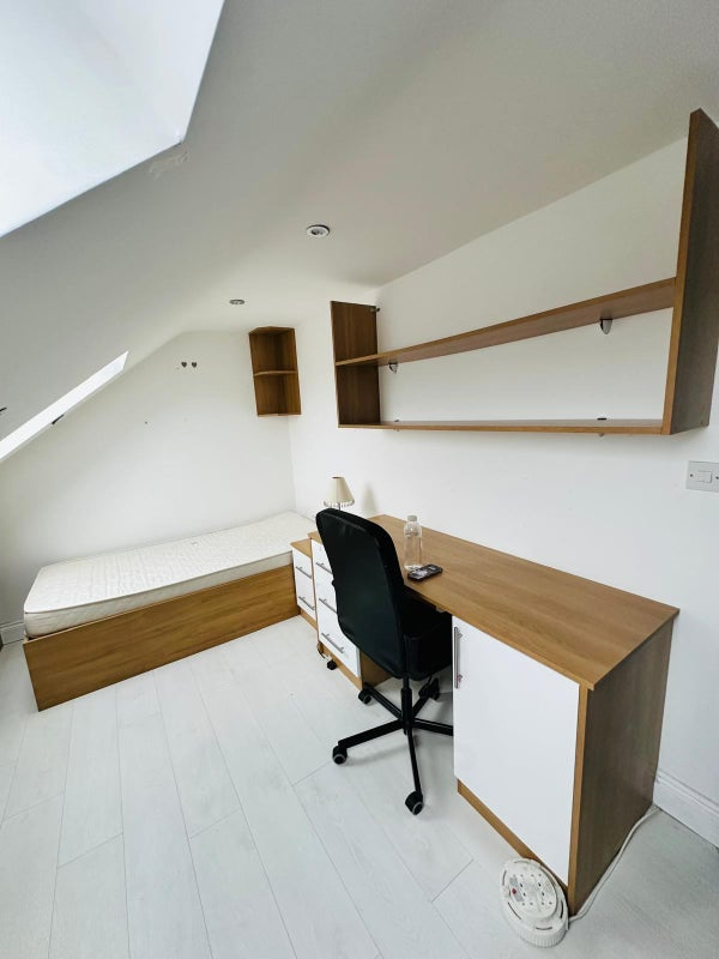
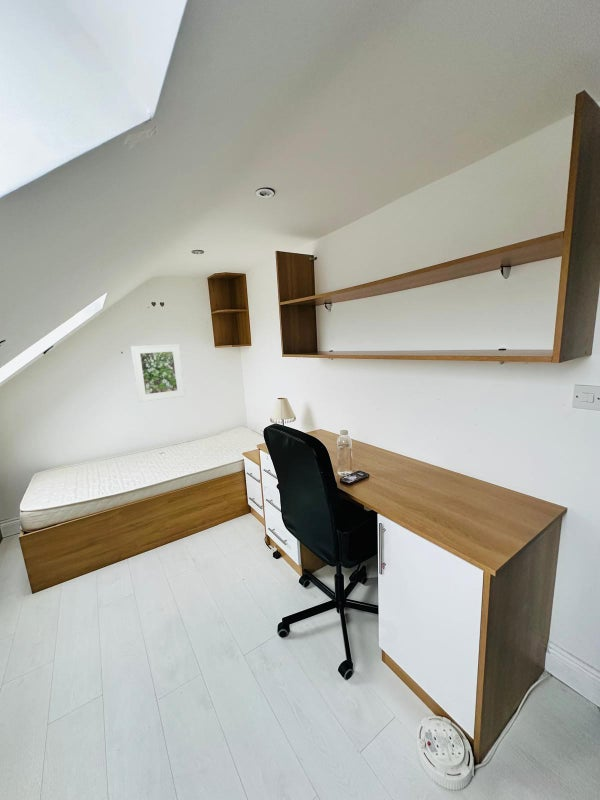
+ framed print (159, 372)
